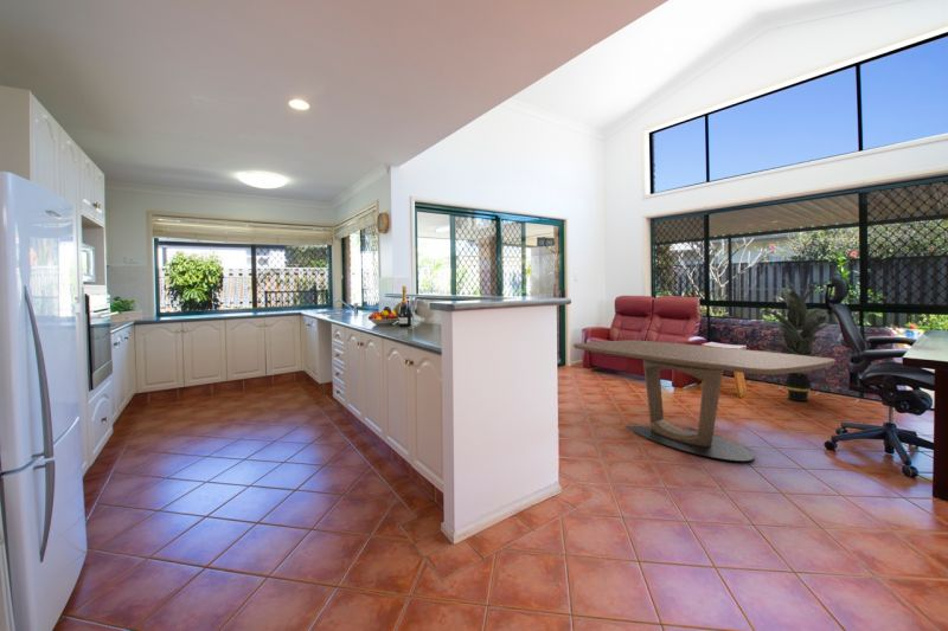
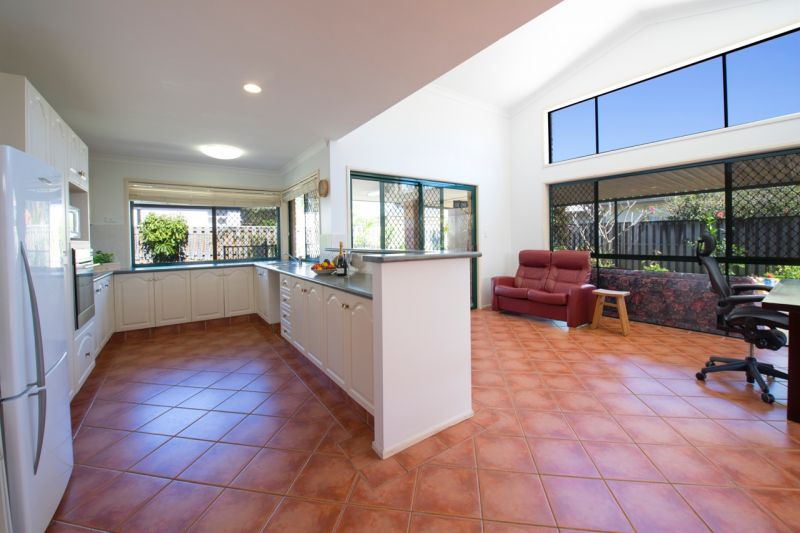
- indoor plant (794, 336)
- dining table (661, 398)
